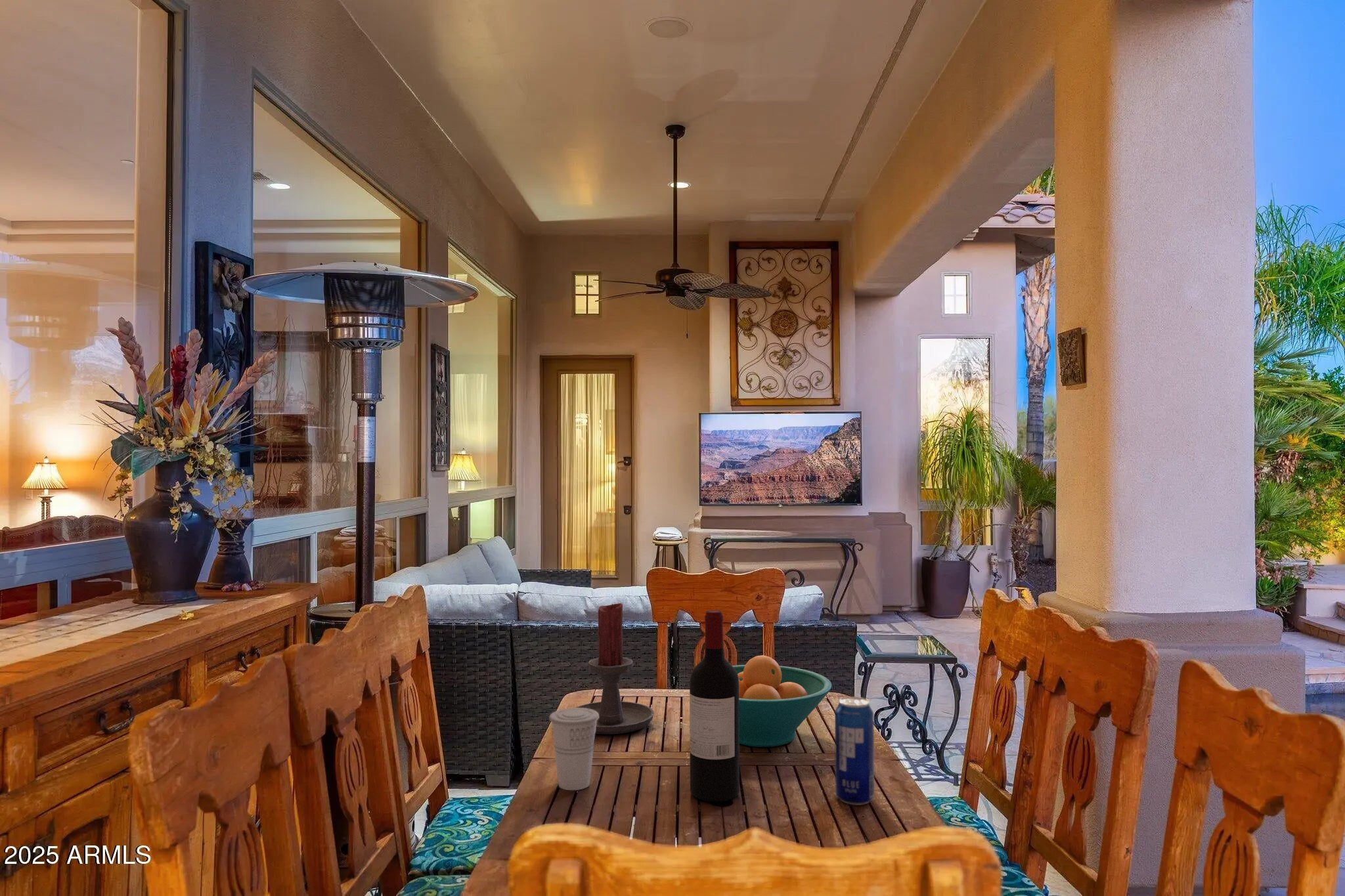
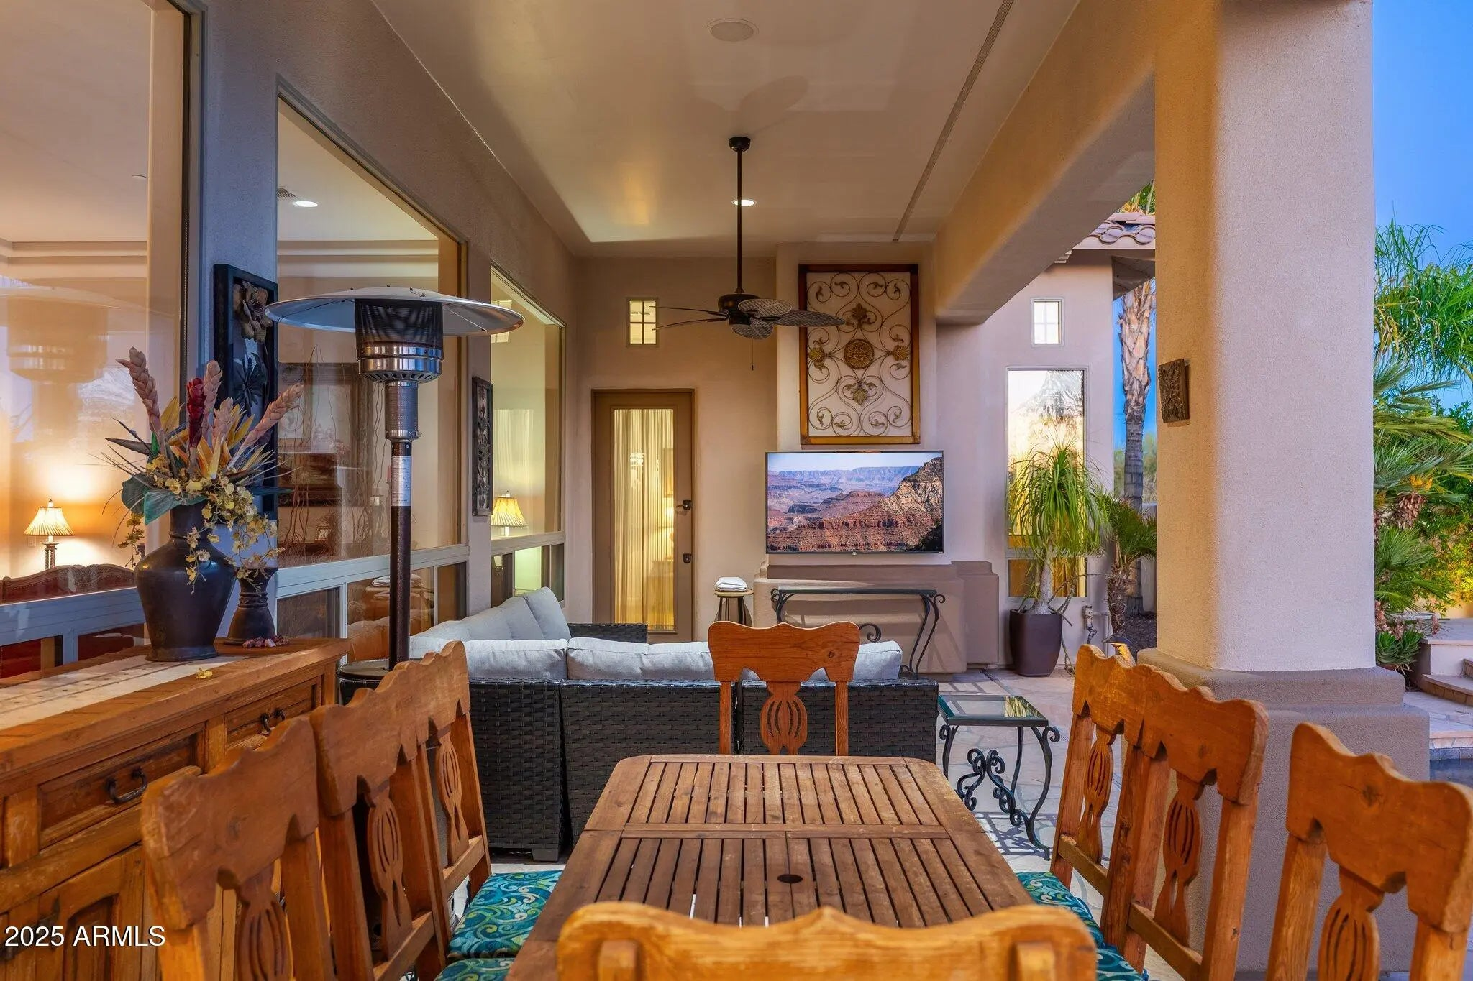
- fruit bowl (761, 696)
- candle holder (610, 660)
- cup (574, 748)
- beverage can (854, 750)
- wine bottle (714, 702)
